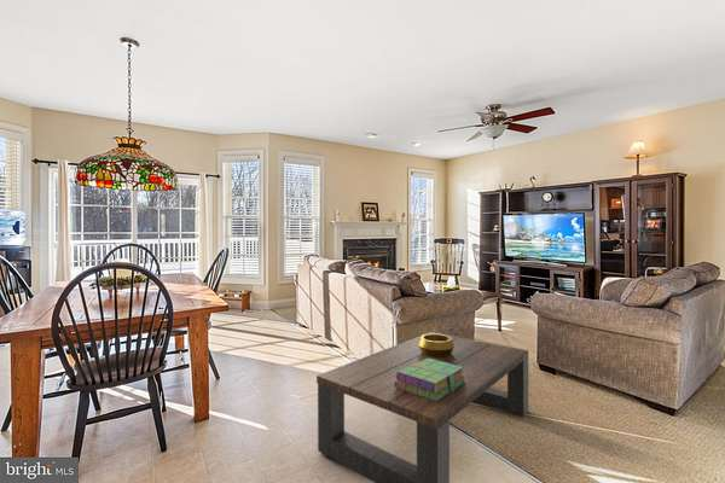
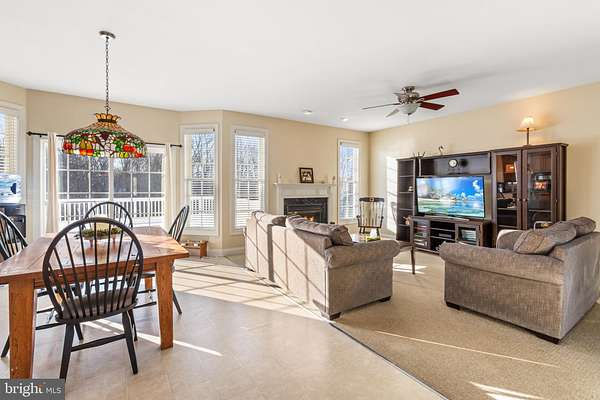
- decorative bowl (435, 344)
- coffee table (431, 400)
- stack of books (430, 377)
